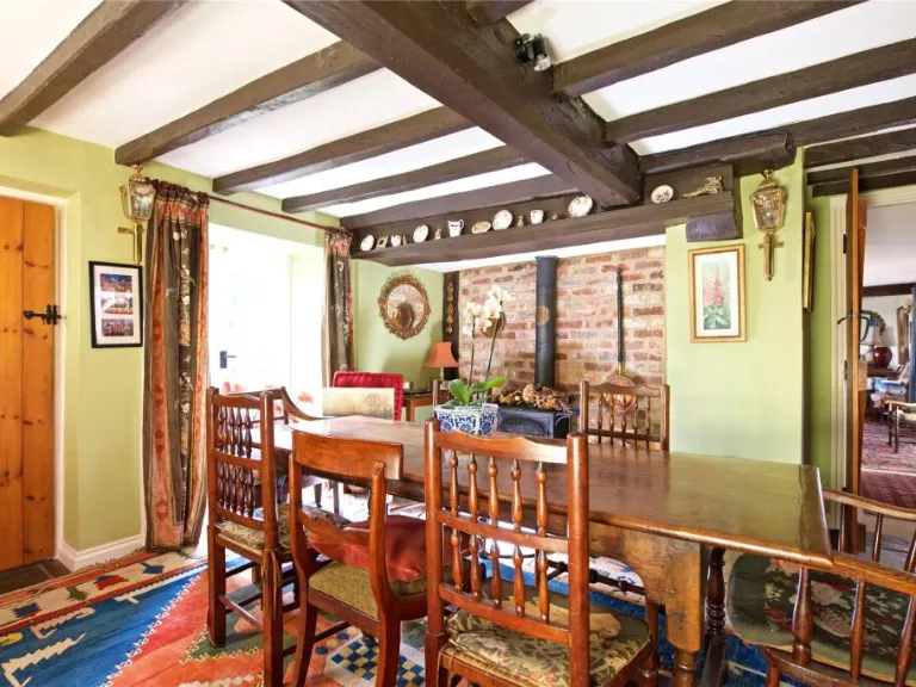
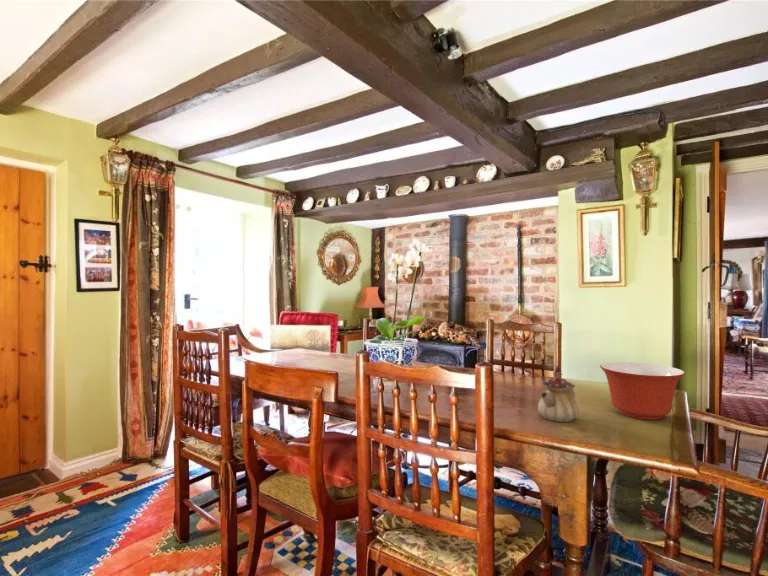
+ mixing bowl (640, 391)
+ teapot (559, 394)
